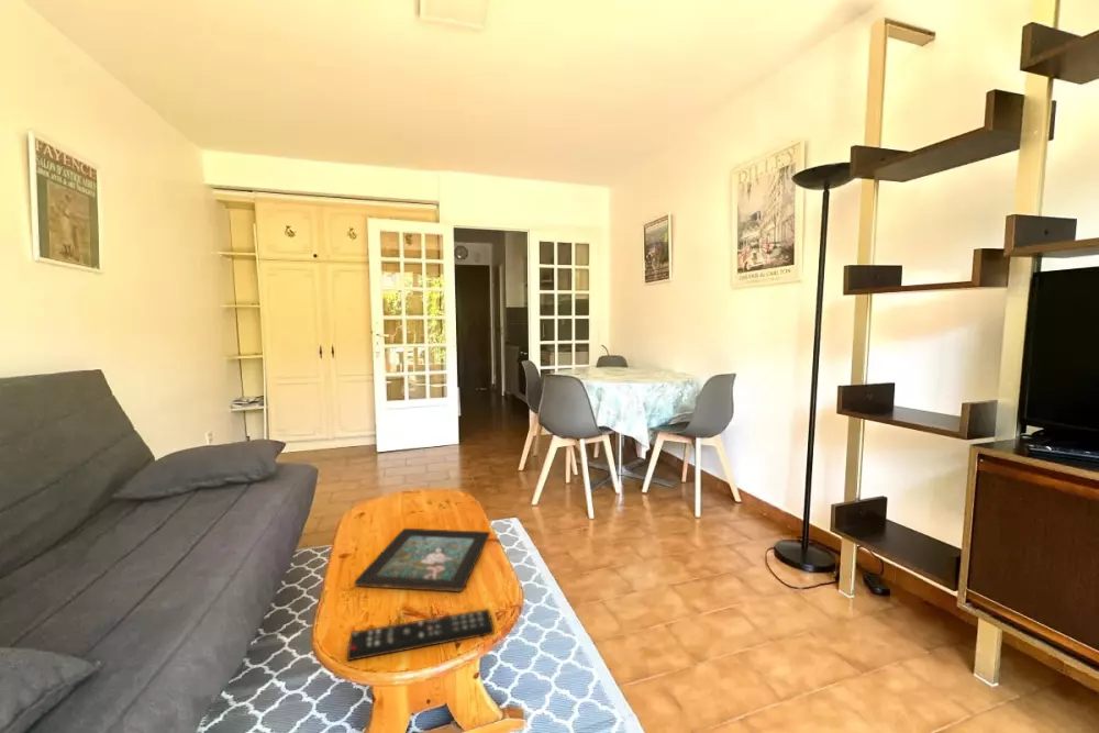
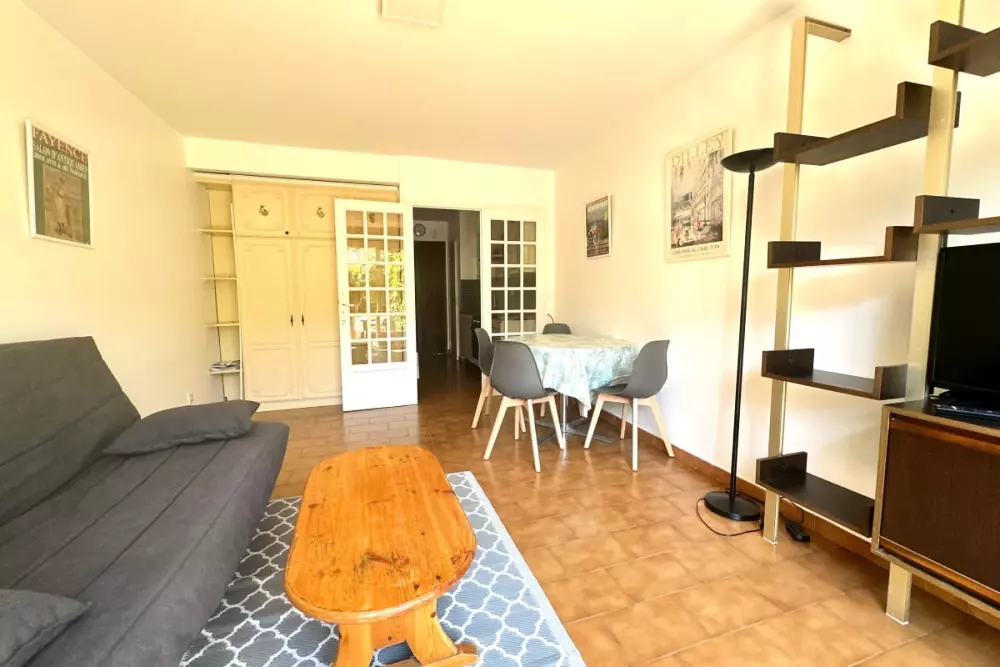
- decorative tray (429, 556)
- remote control (422, 632)
